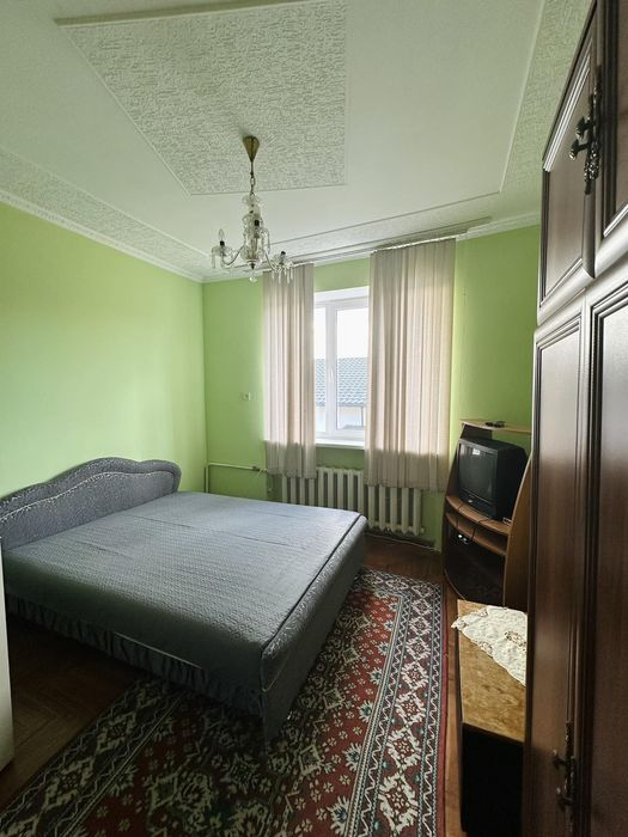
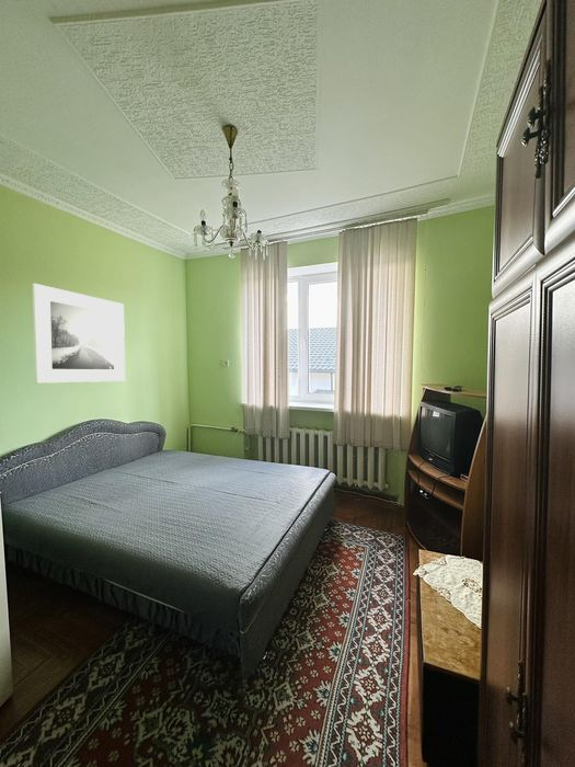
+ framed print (84, 339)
